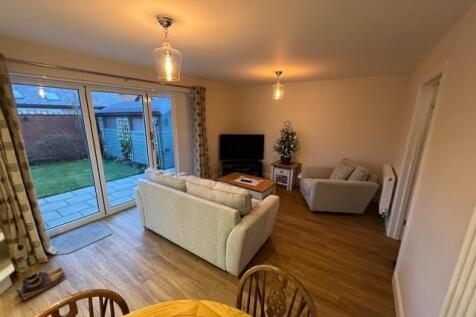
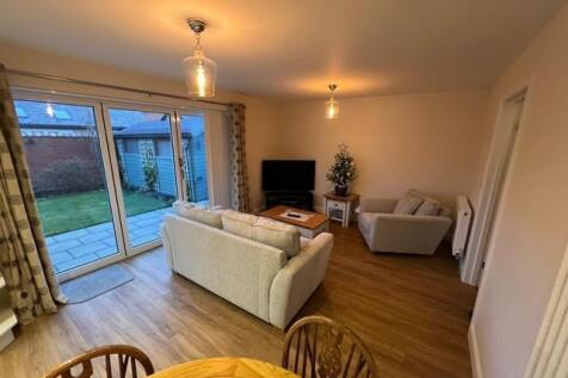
- shoes (42, 278)
